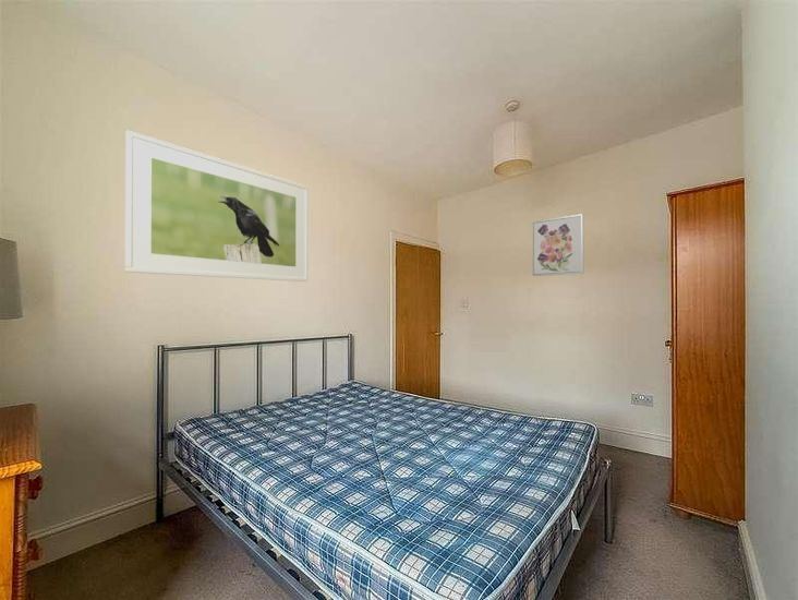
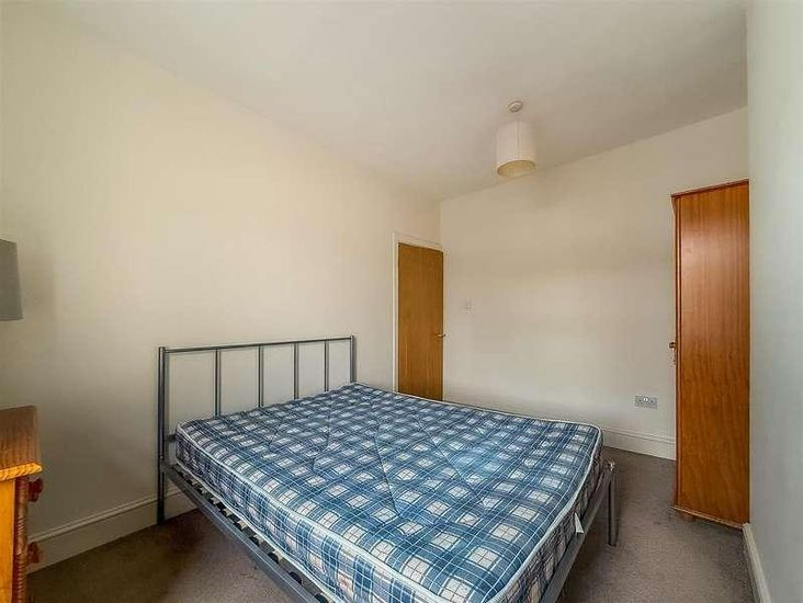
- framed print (234, 220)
- wall art (556, 247)
